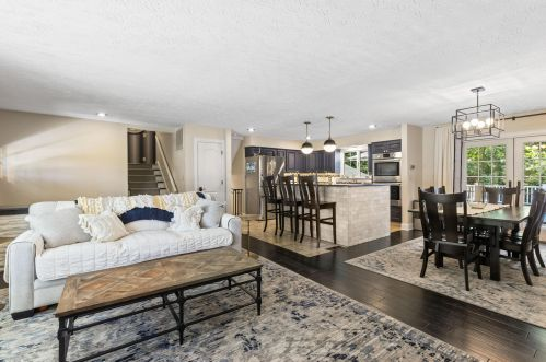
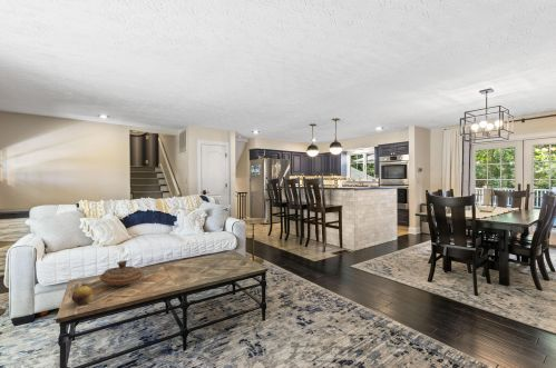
+ fruit (82, 295)
+ decorative bowl (123, 272)
